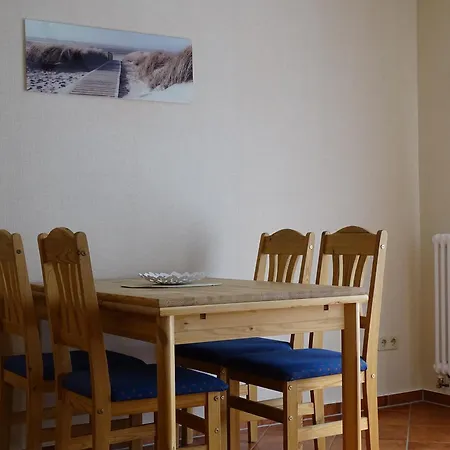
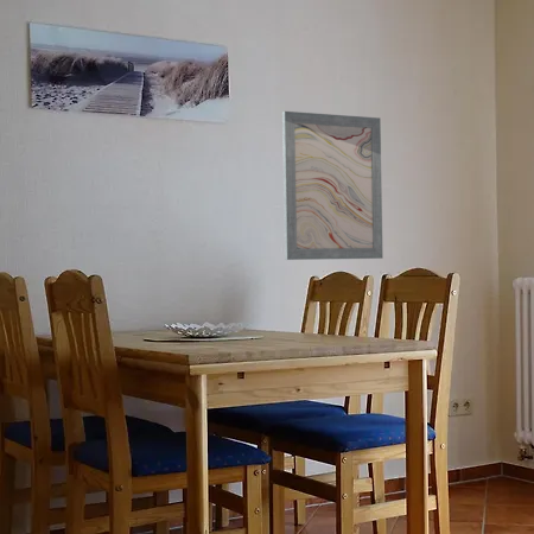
+ wall art (333, 186)
